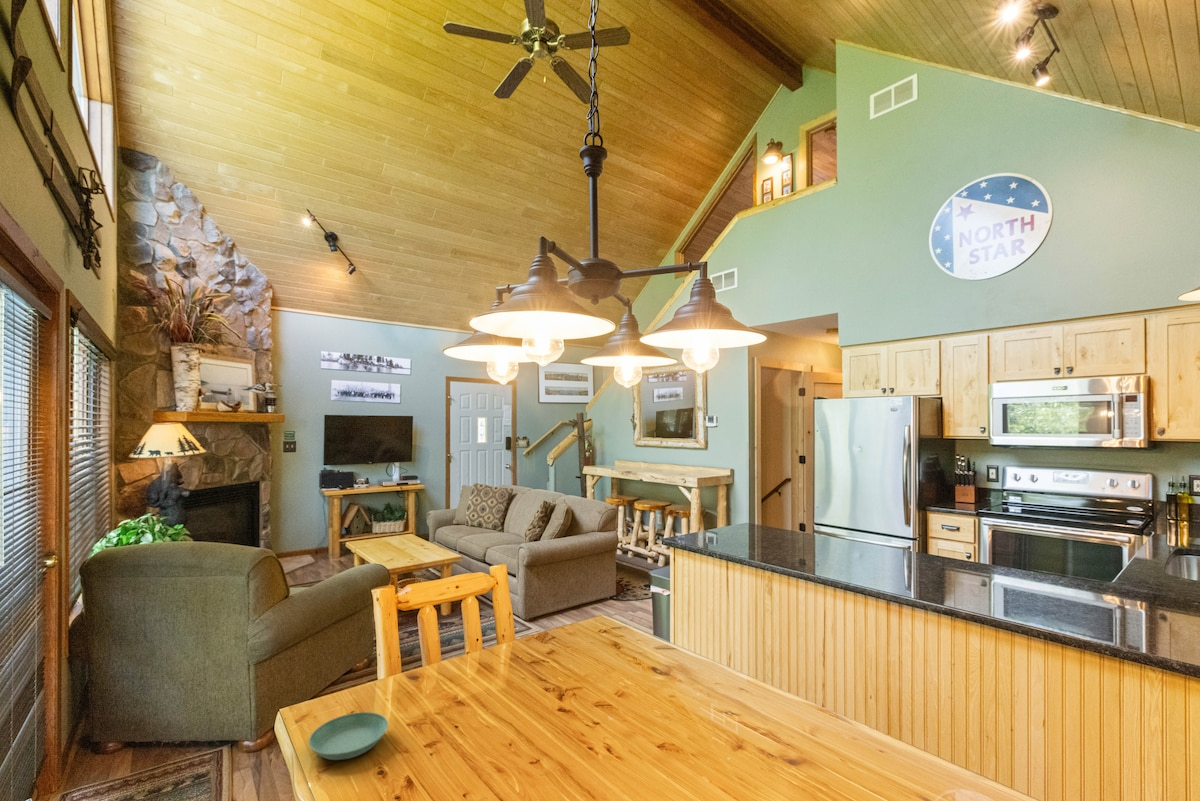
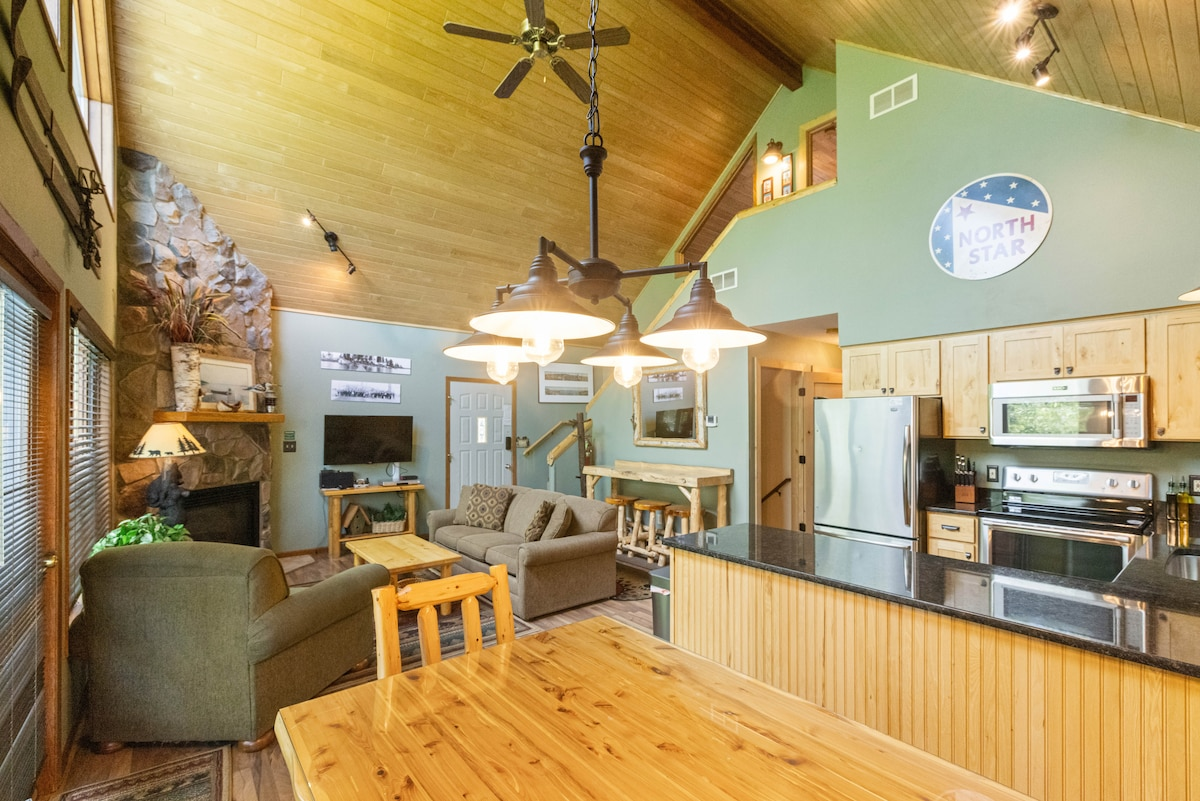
- saucer (349, 737)
